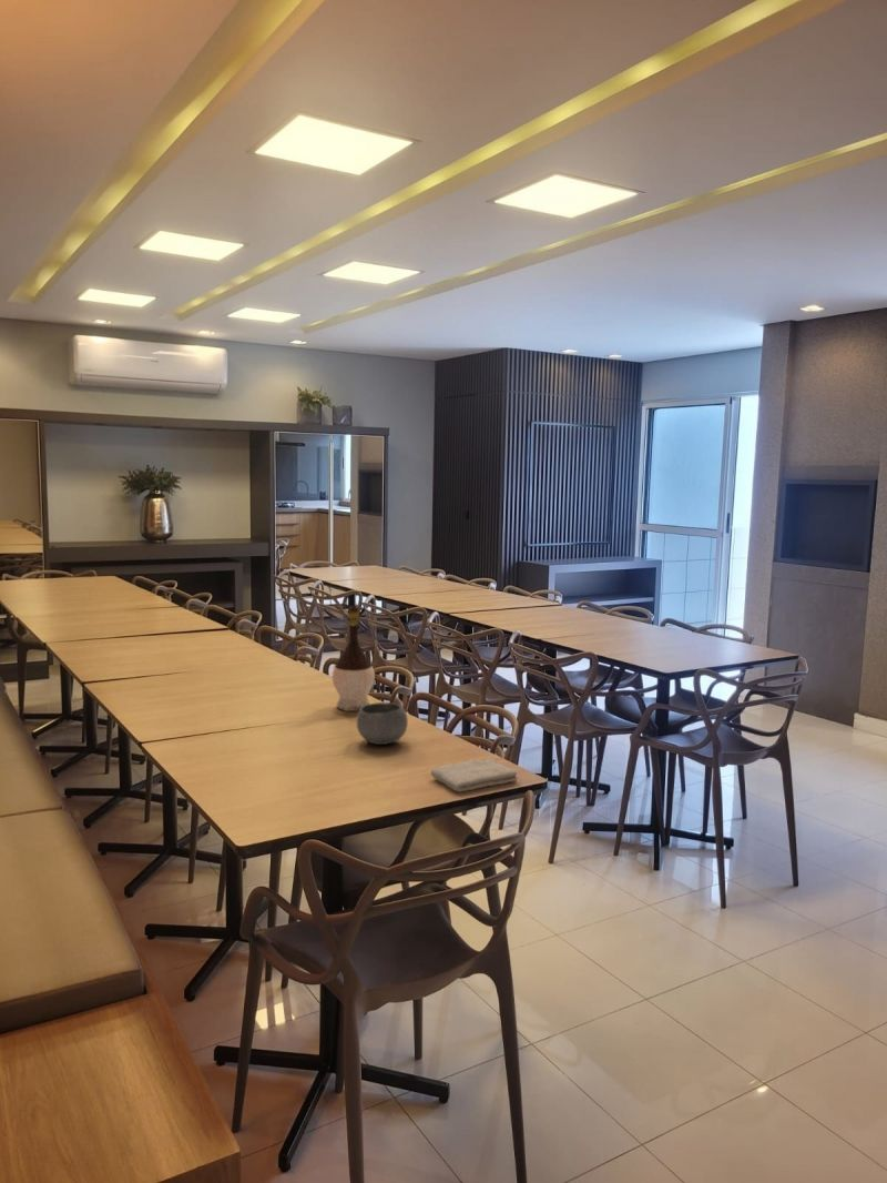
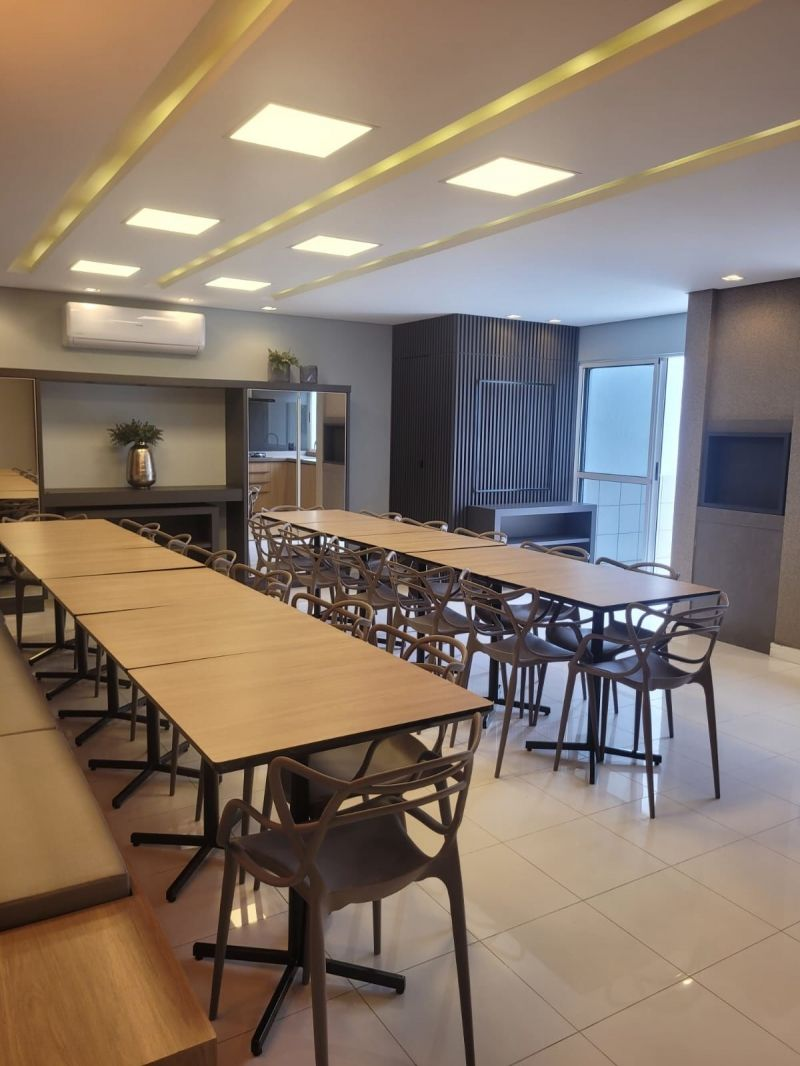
- bowl (381, 724)
- washcloth (475, 774)
- wine bottle (353, 657)
